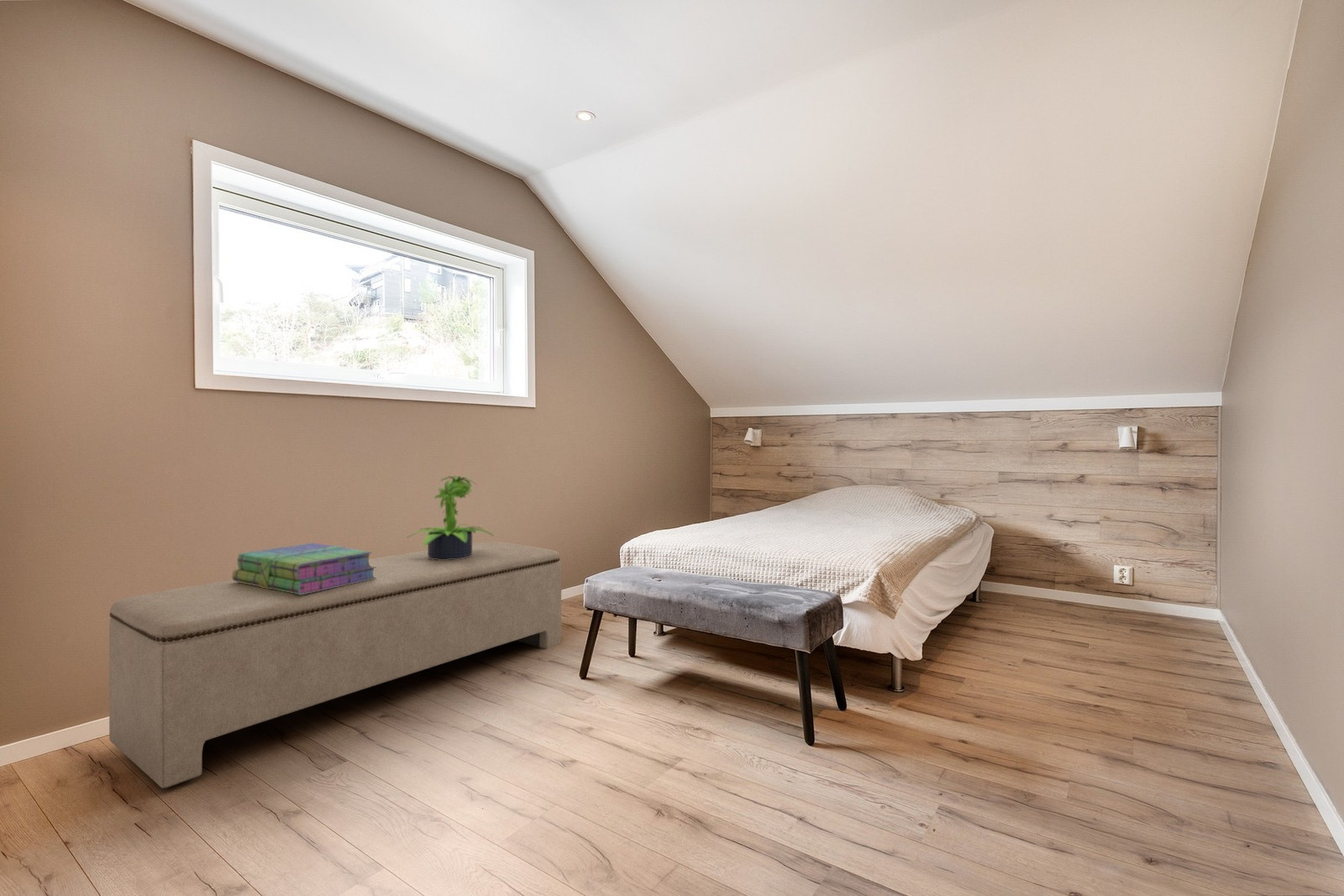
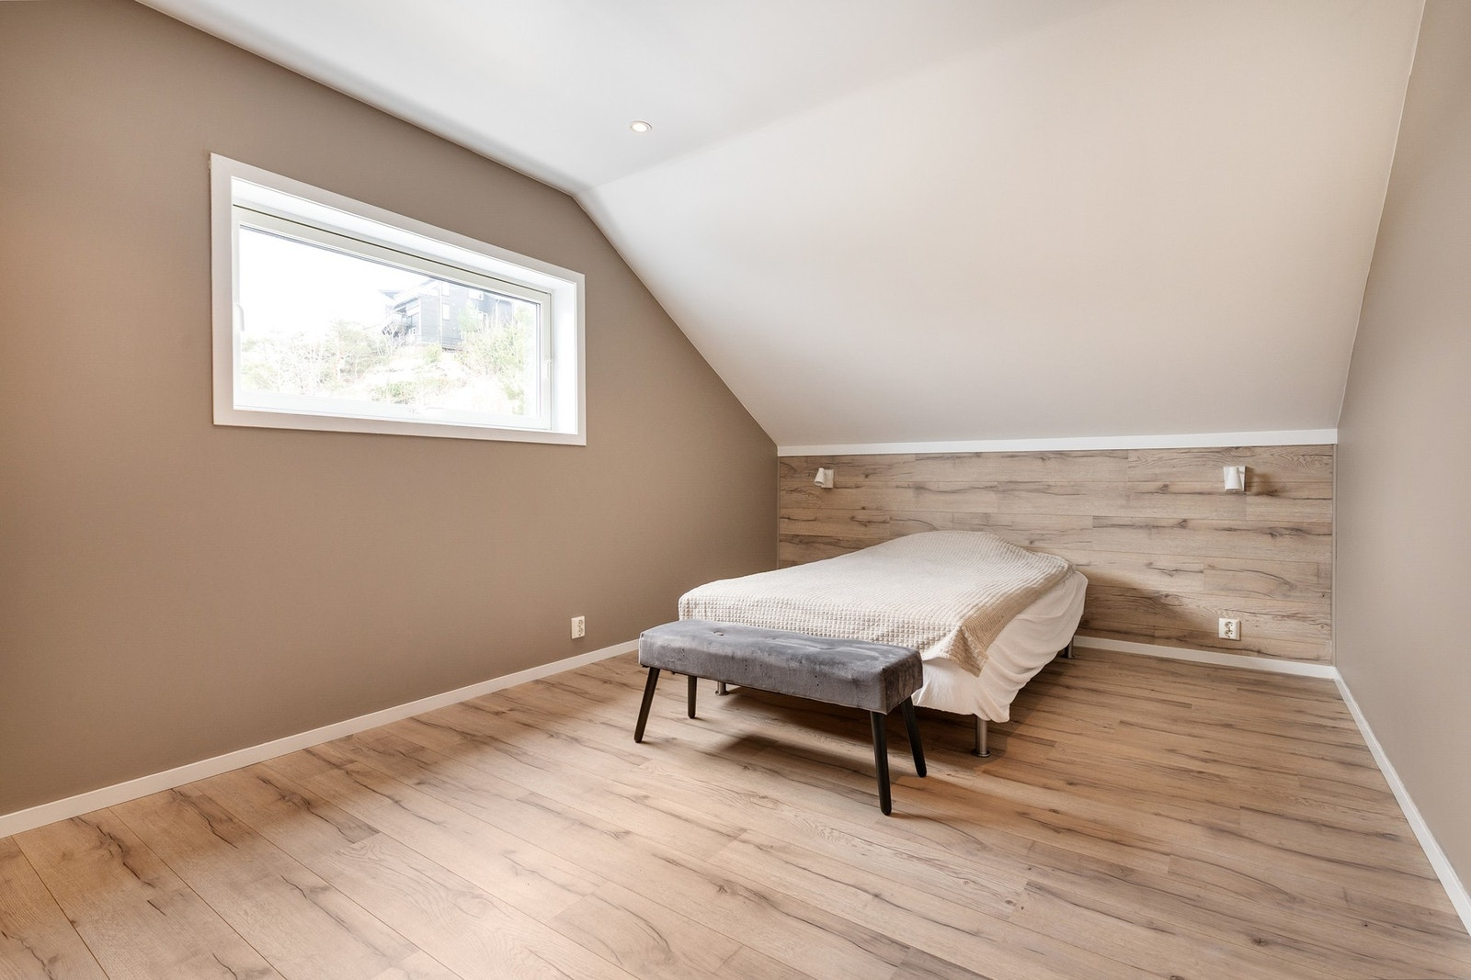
- stack of books (306, 565)
- potted plant (451, 516)
- bench (379, 626)
